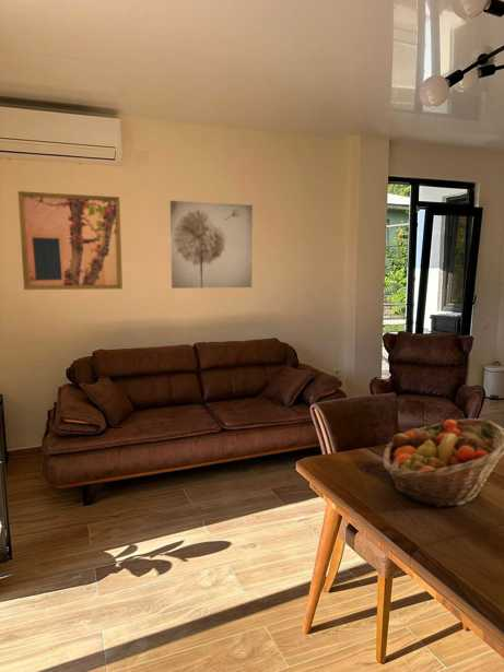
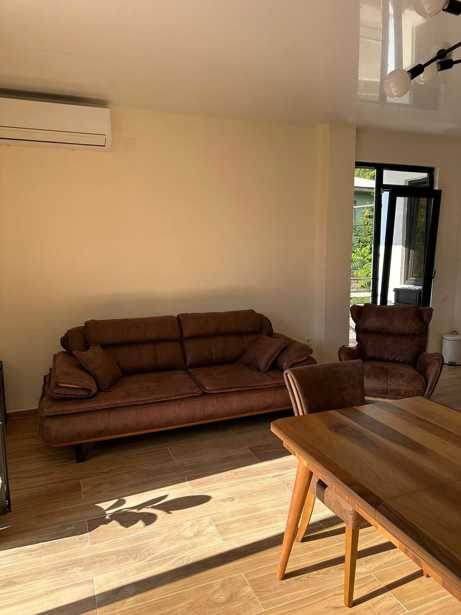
- wall art (212, 246)
- fruit basket (443, 456)
- wall art (72, 243)
